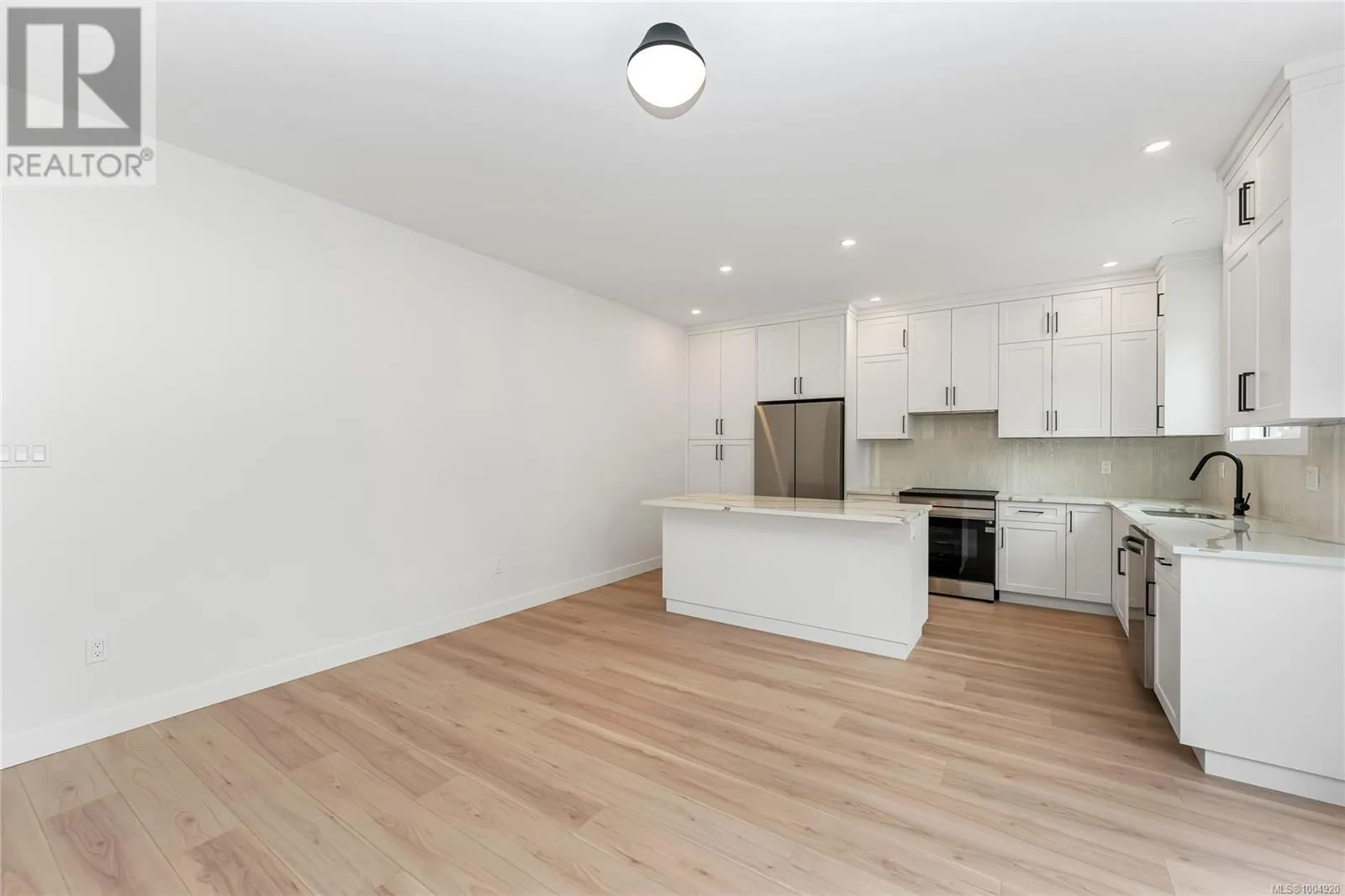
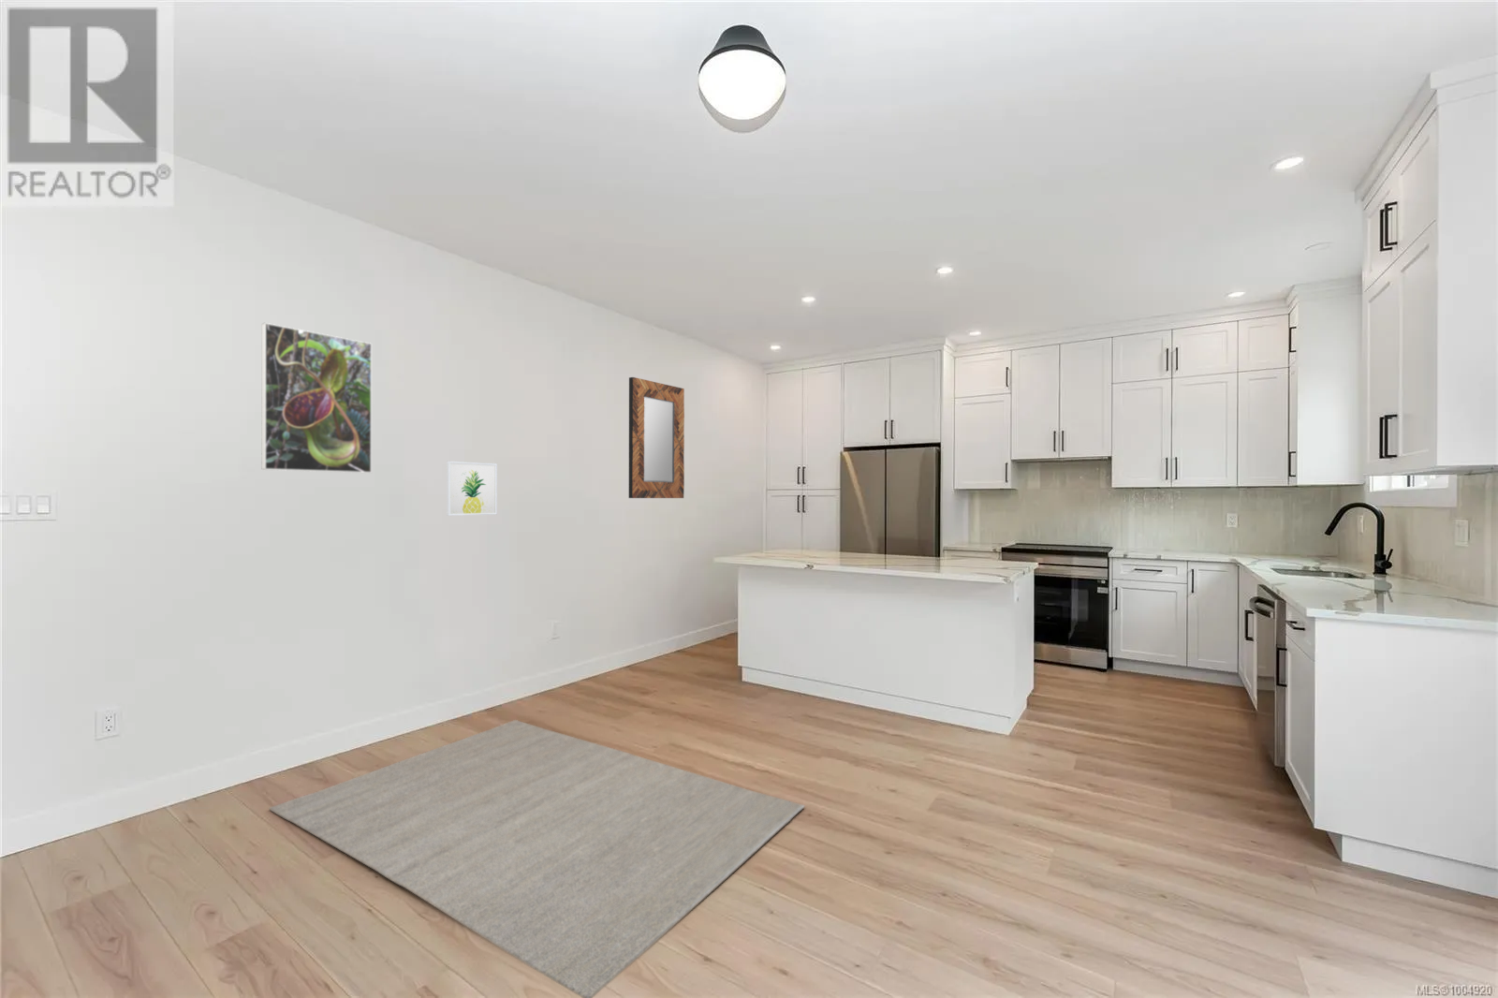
+ home mirror (657, 440)
+ rug (538, 806)
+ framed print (320, 402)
+ wall art (472, 489)
